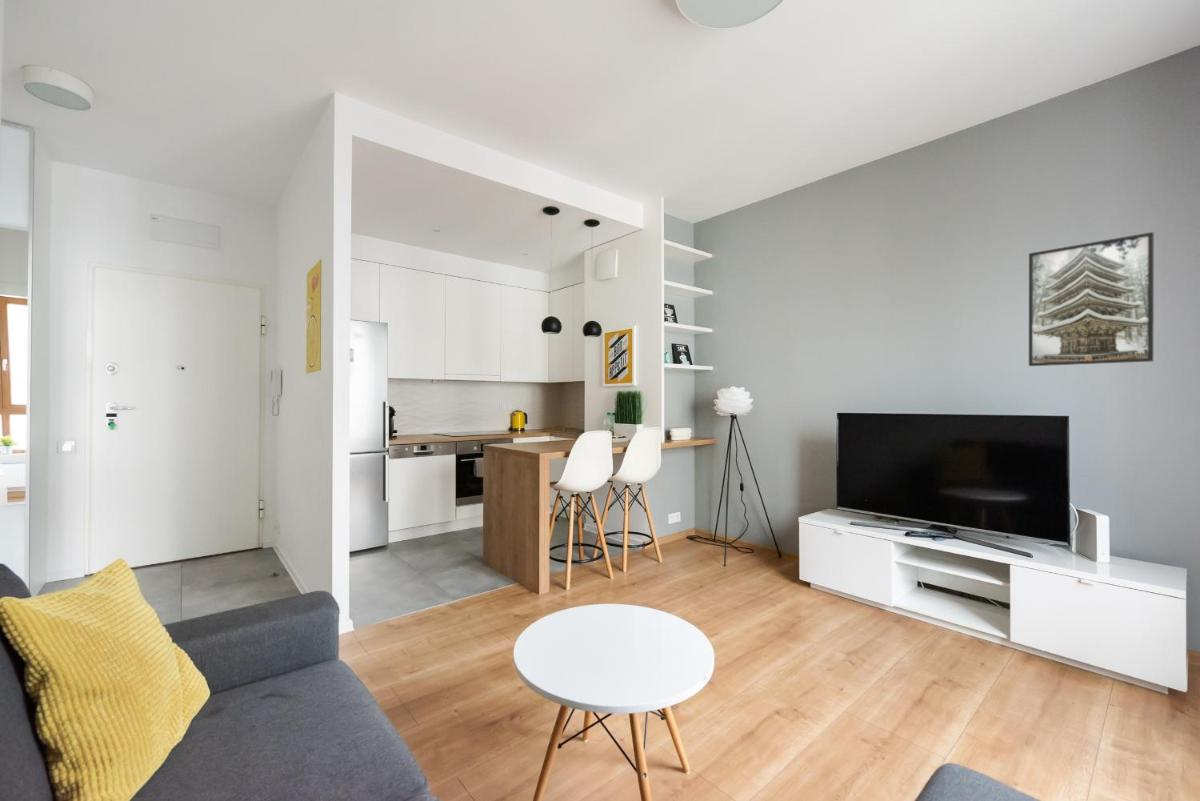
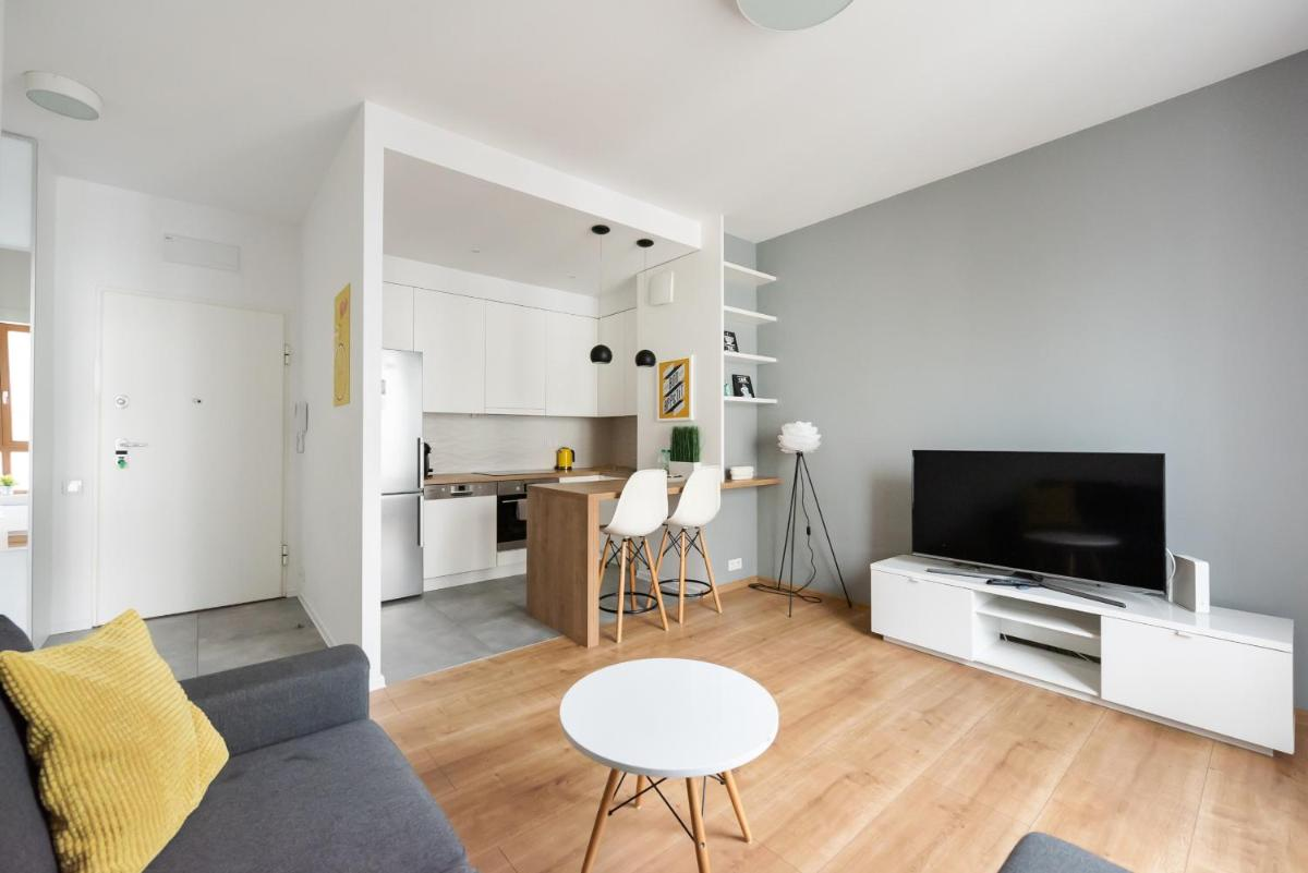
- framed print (1087, 303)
